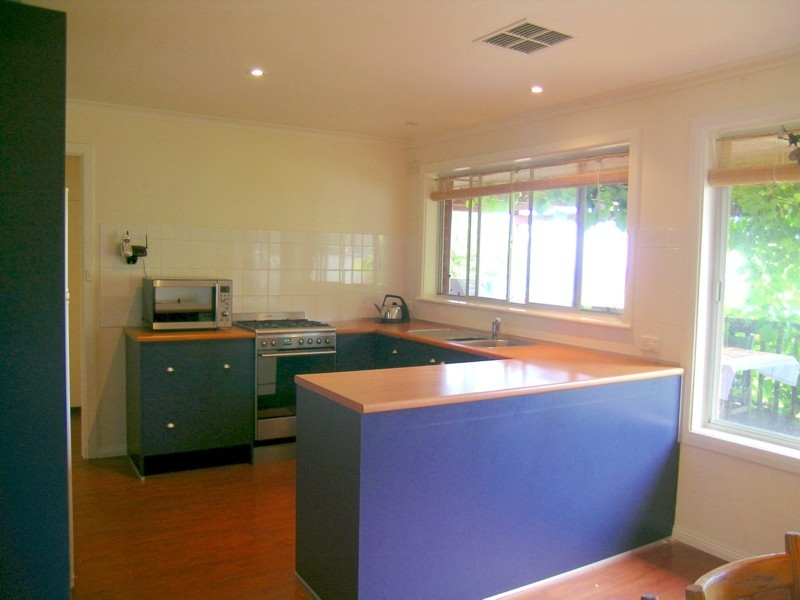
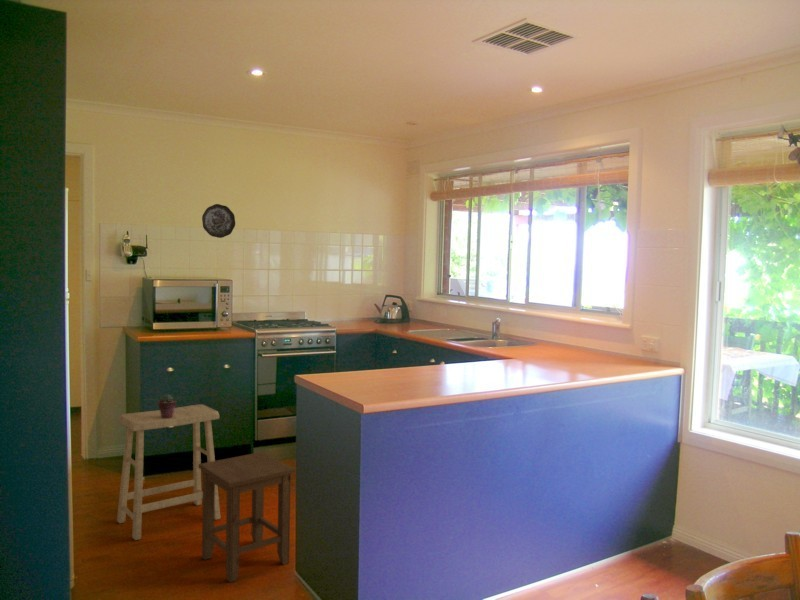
+ stool (174, 483)
+ stool (246, 518)
+ potted succulent (167, 405)
+ decorative plate (218, 221)
